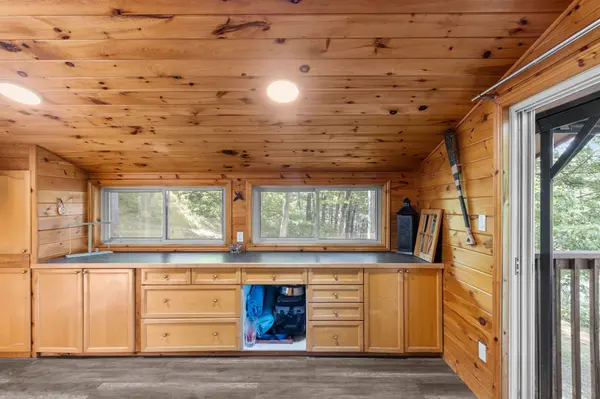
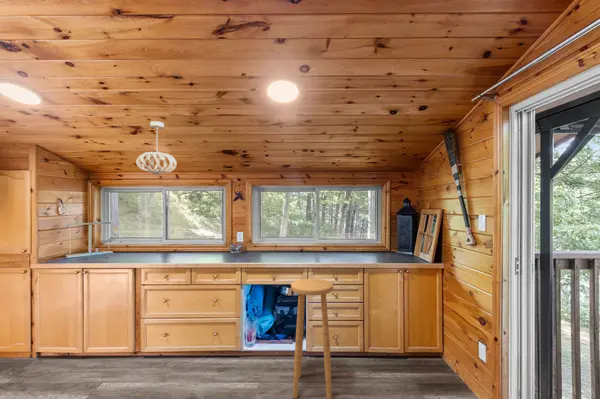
+ pendant light (157, 151)
+ stool (302, 335)
